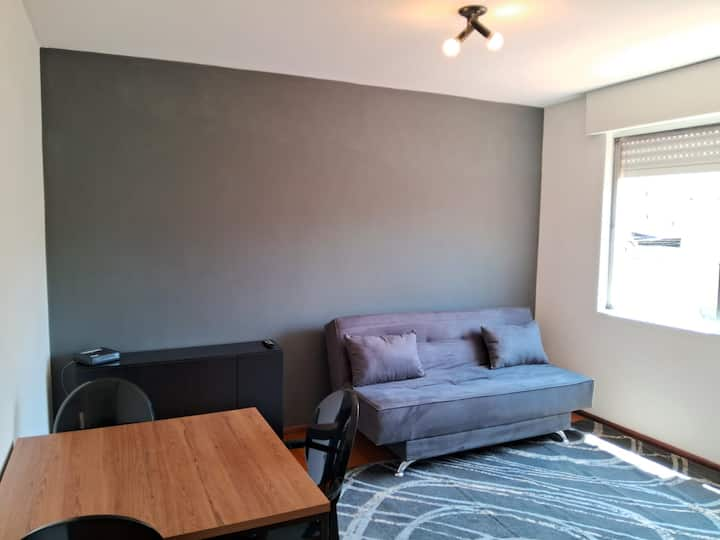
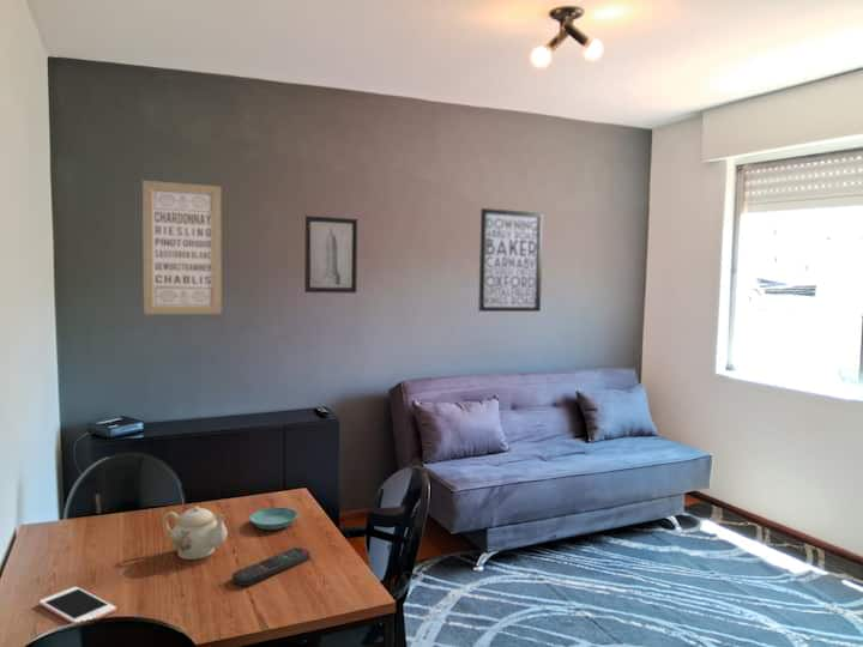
+ saucer (273, 519)
+ wall art (182, 249)
+ teapot (194, 528)
+ wall art (511, 261)
+ cell phone (77, 605)
+ remote control (272, 564)
+ wall art (331, 255)
